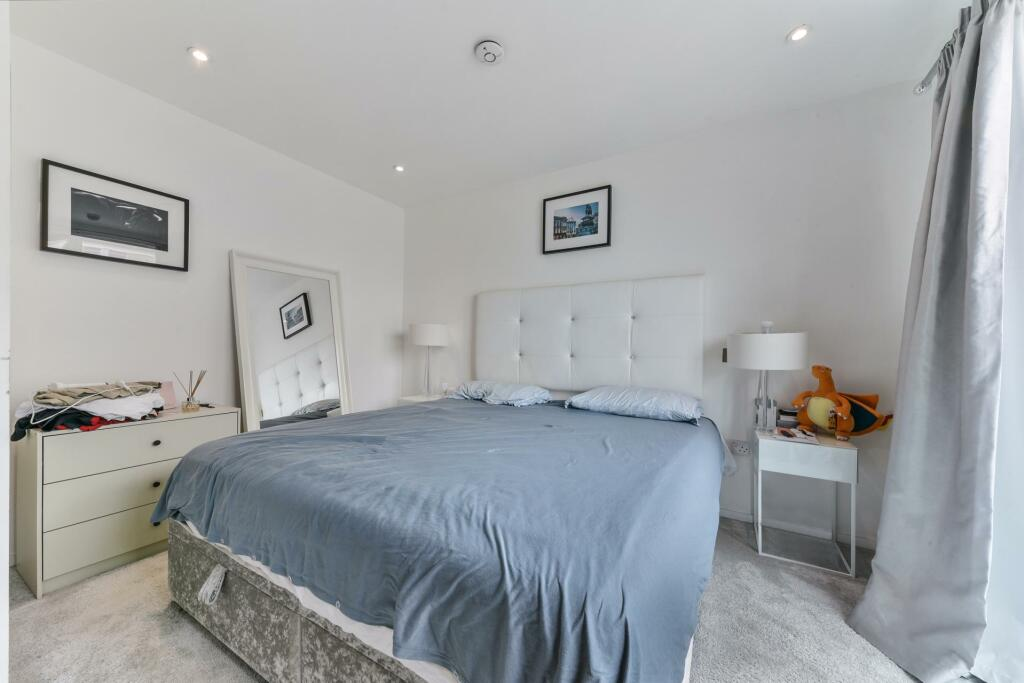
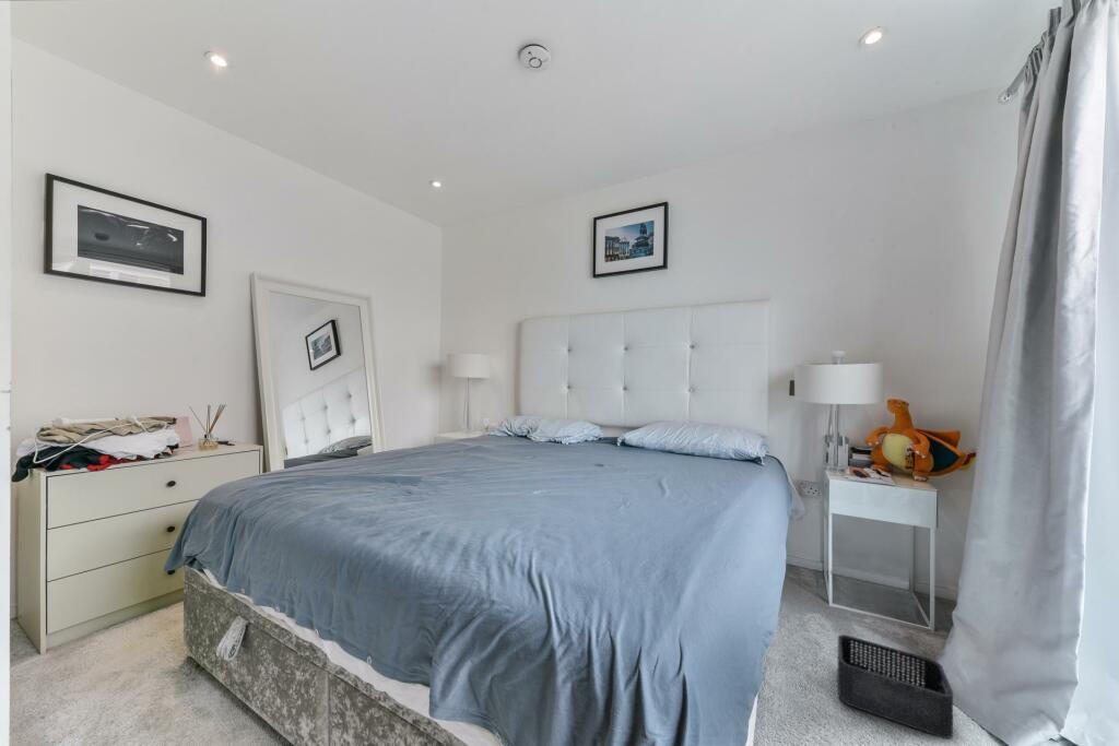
+ storage bin (890, 682)
